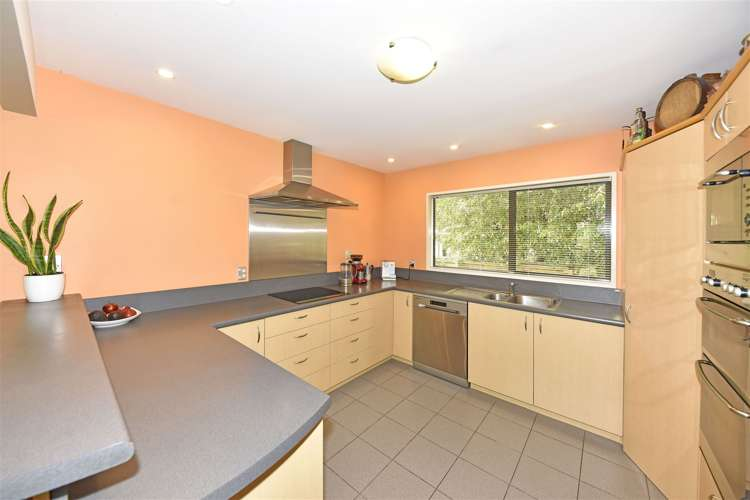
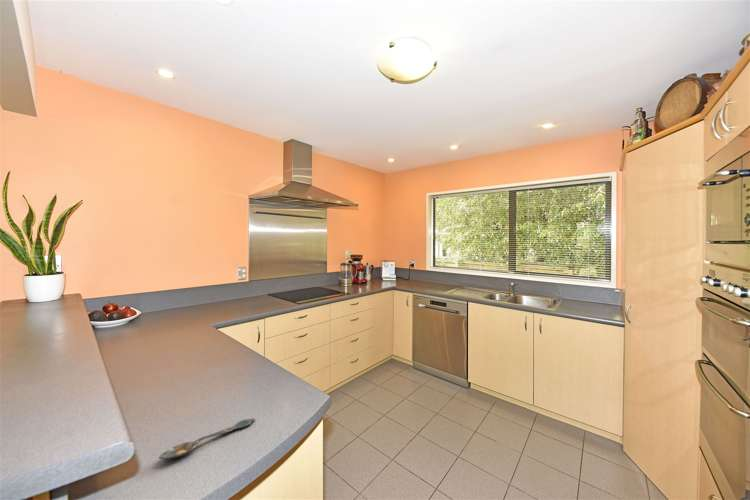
+ spoon (212, 436)
